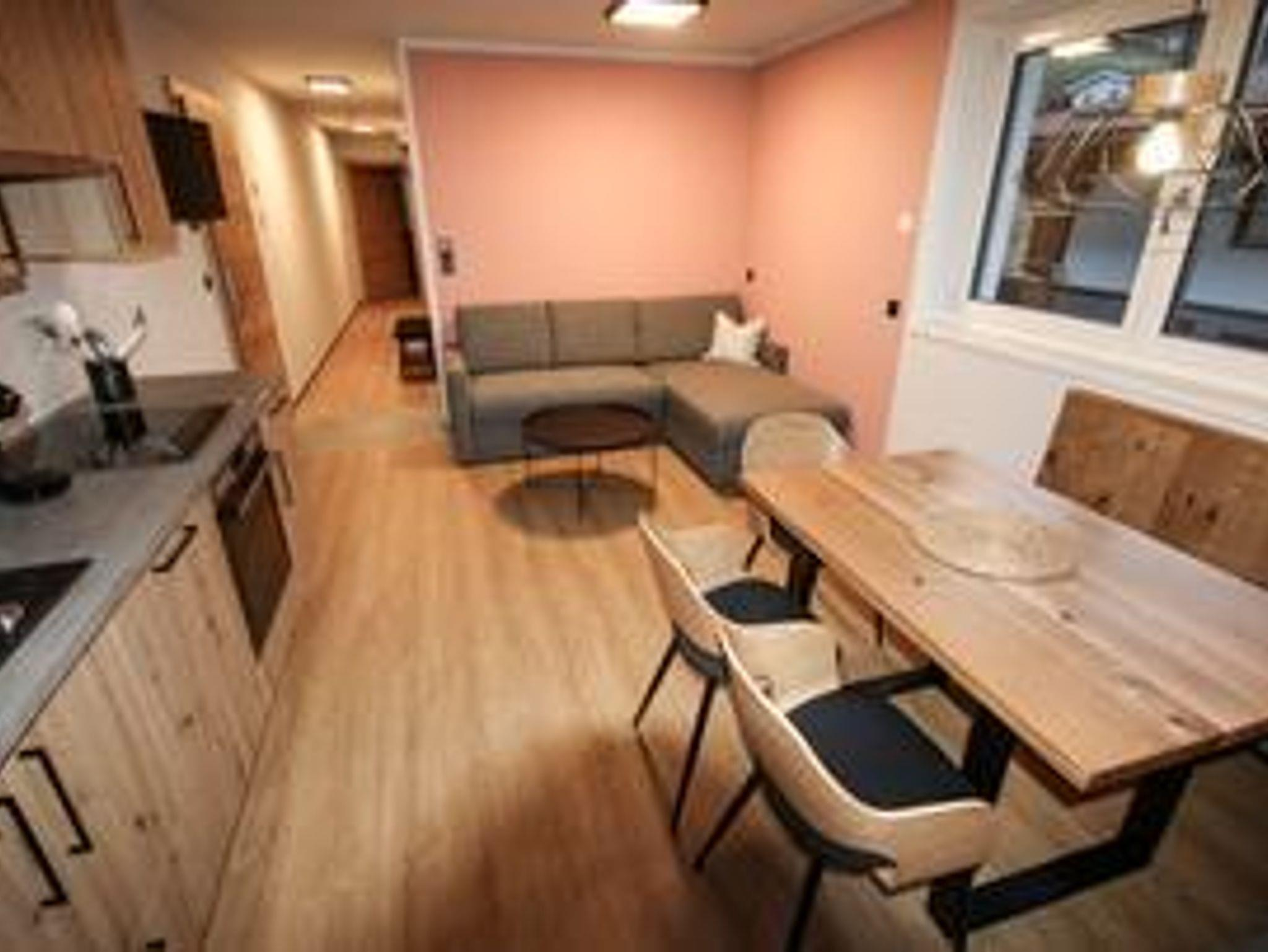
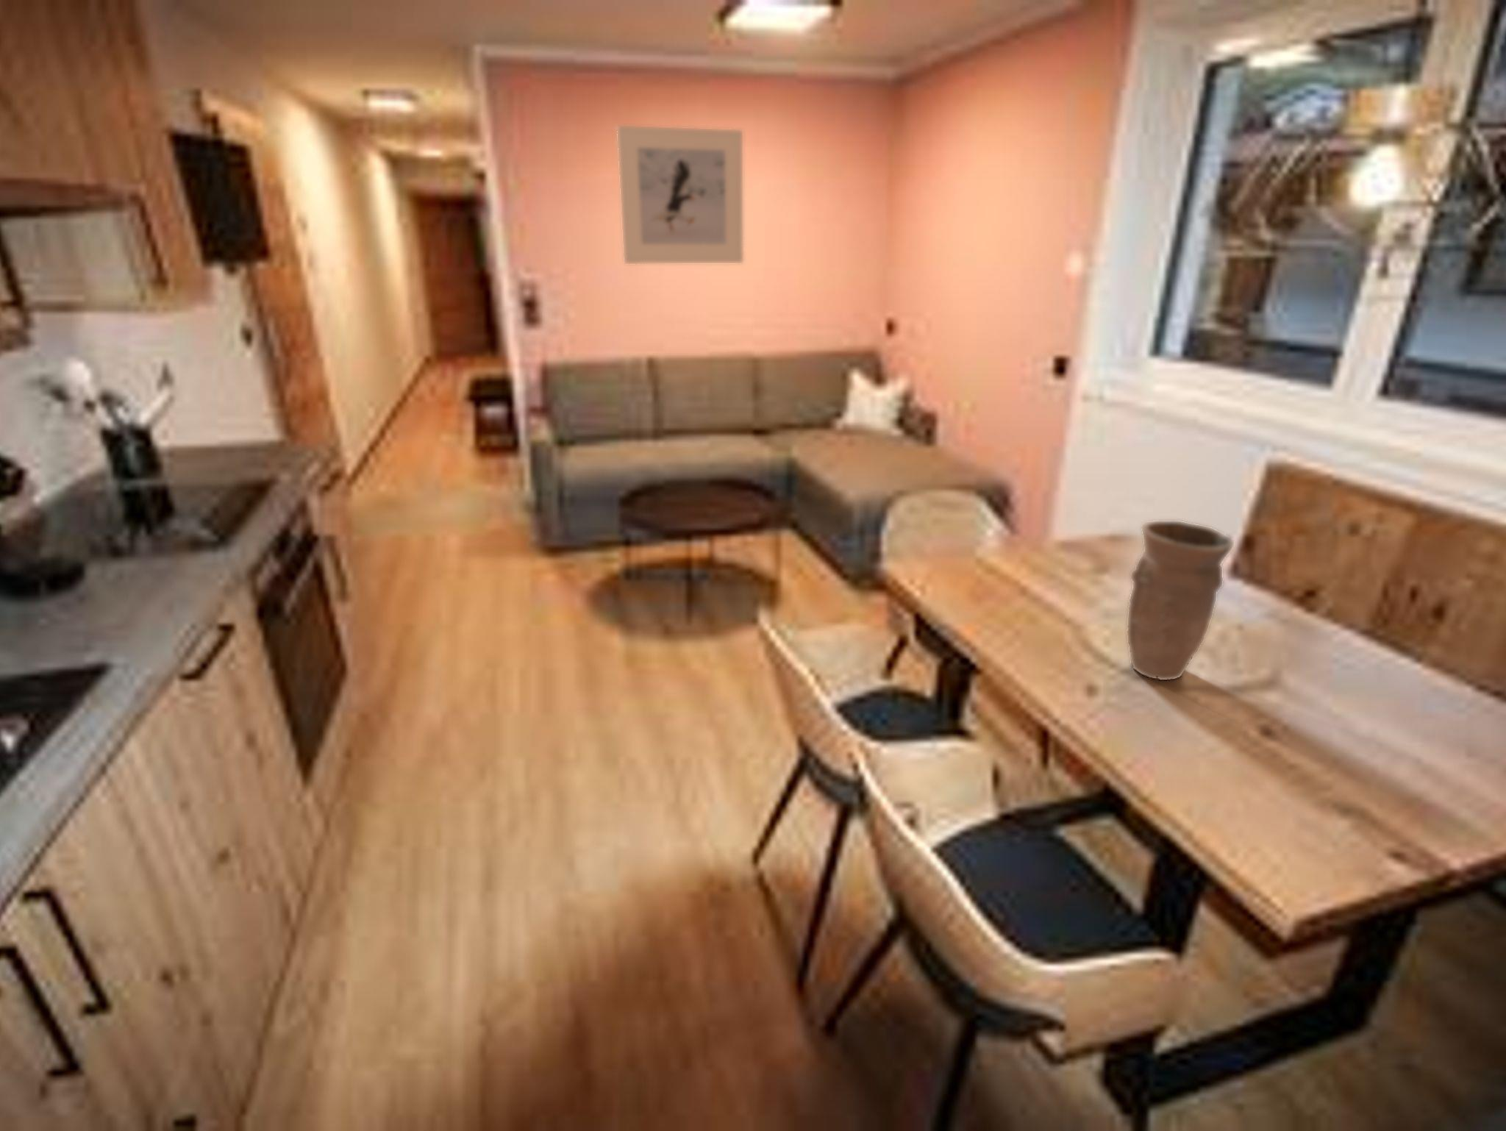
+ vase (1172, 602)
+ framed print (683, 197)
